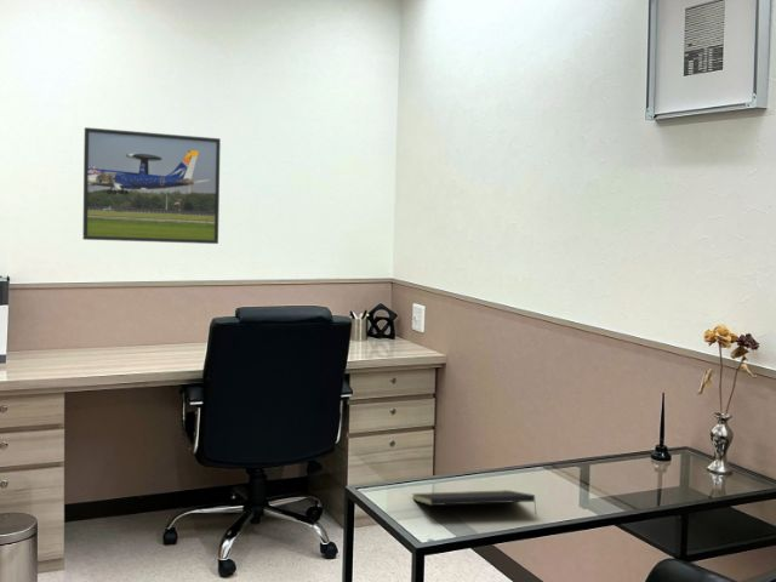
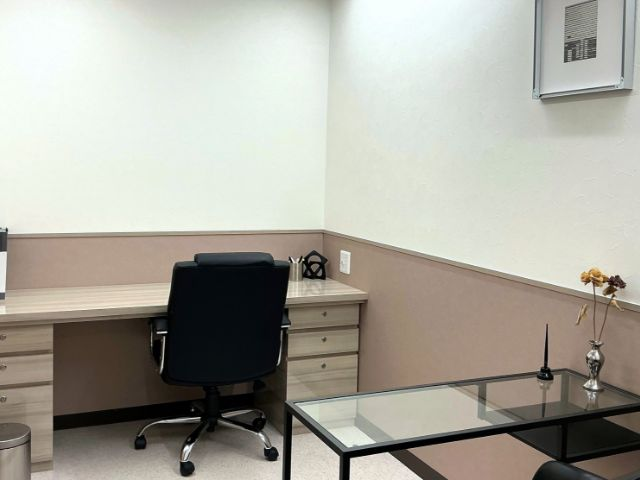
- notepad (470, 497)
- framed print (153, 187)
